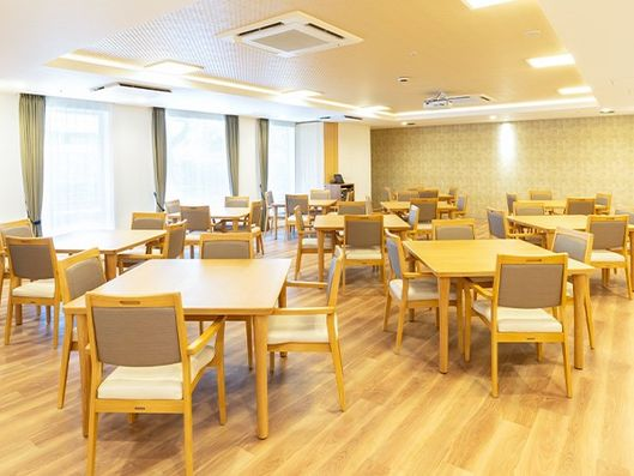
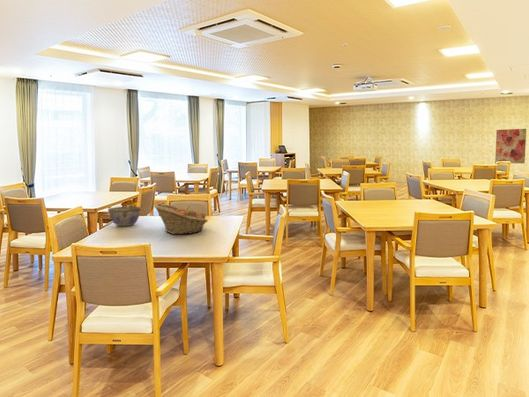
+ wall art (510, 146)
+ fruit basket (181, 217)
+ bowl (125, 216)
